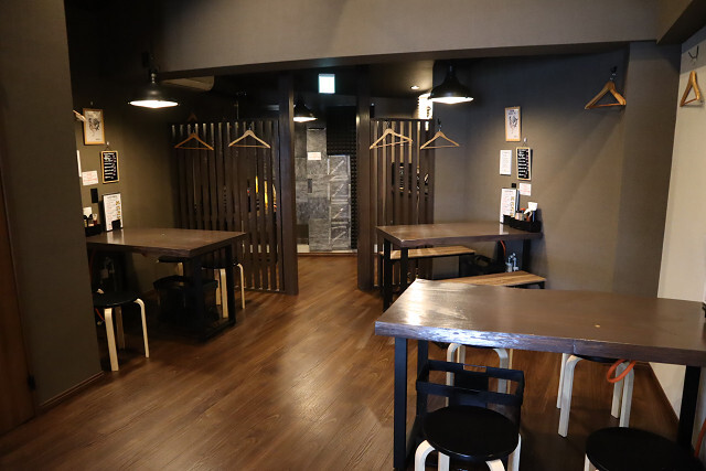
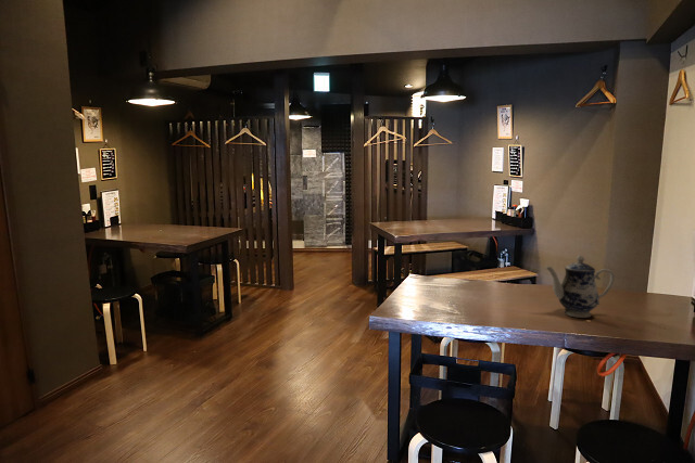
+ teapot (579, 284)
